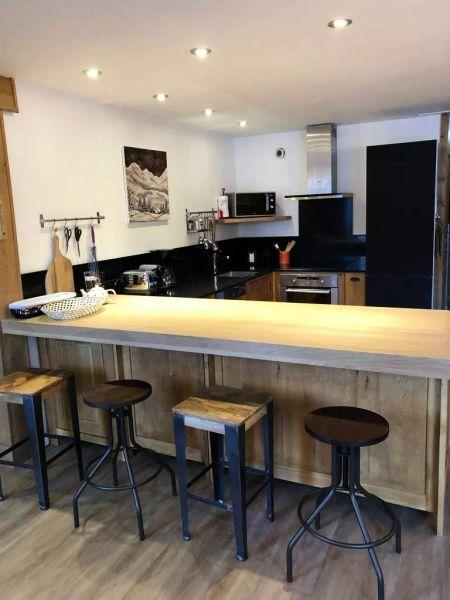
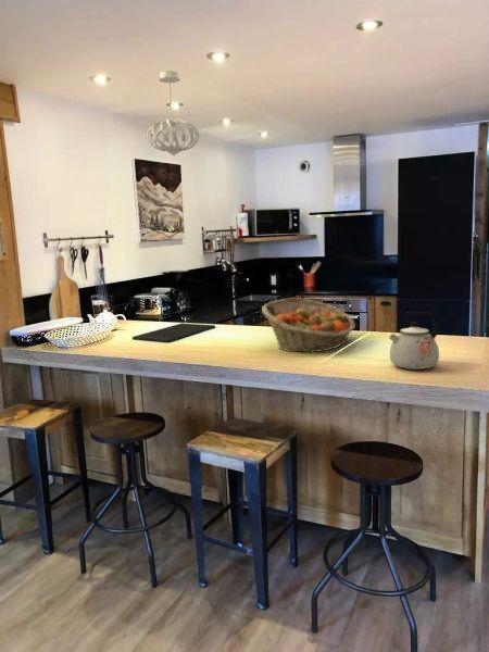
+ cutting board (175, 331)
+ kettle (413, 339)
+ pendant light (171, 113)
+ fruit basket (309, 323)
